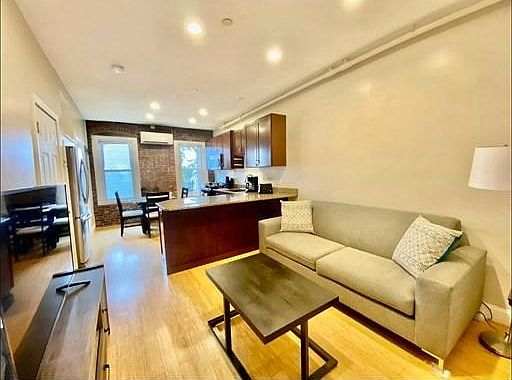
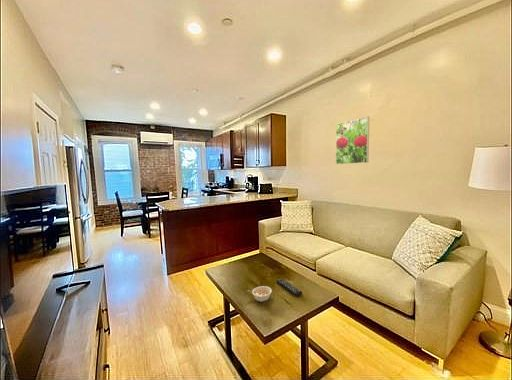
+ remote control (288, 286)
+ legume (261, 294)
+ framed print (351, 142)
